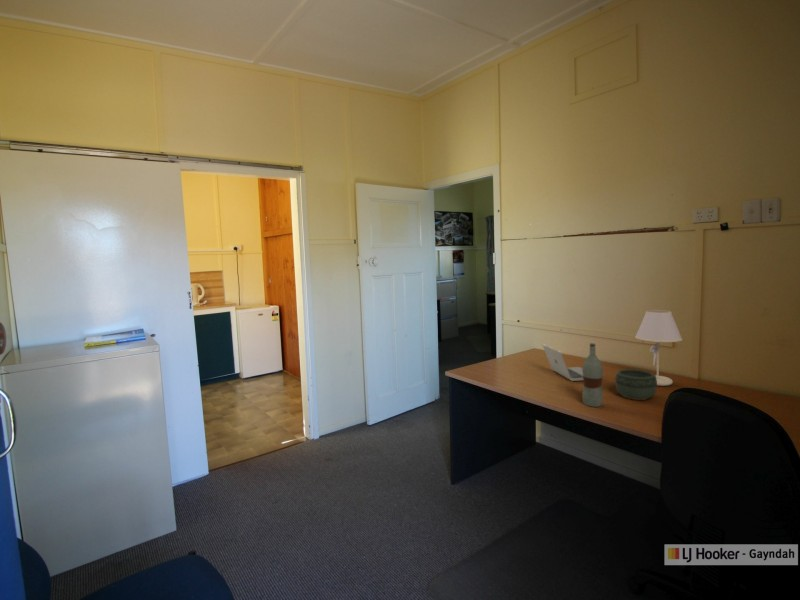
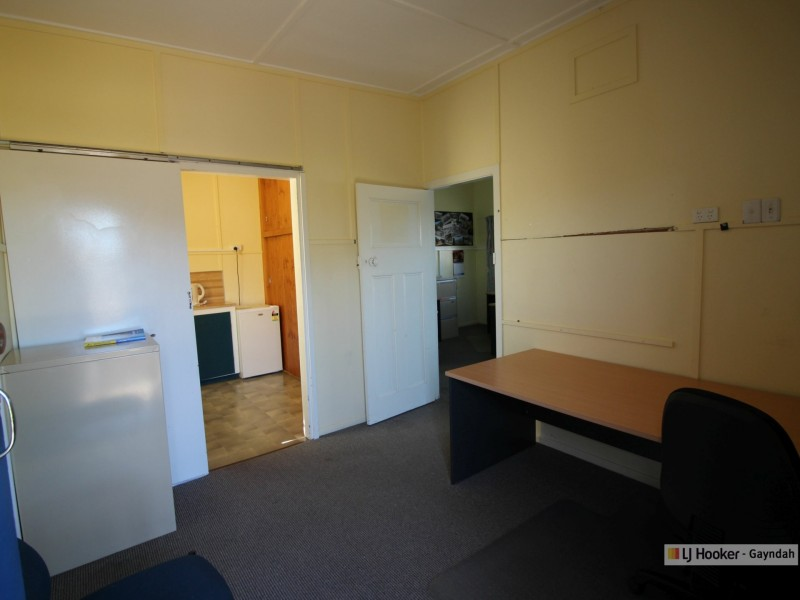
- bowl (635, 384)
- laptop (564, 361)
- bottle (592, 374)
- table lamp (658, 347)
